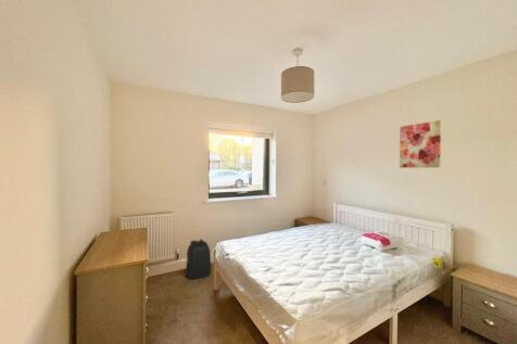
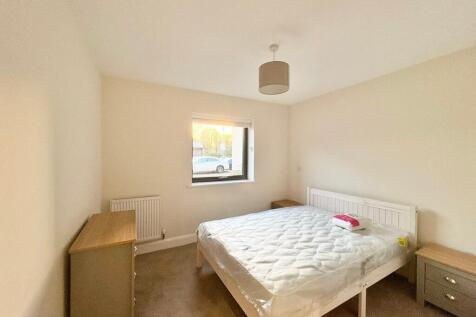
- wall art (418, 145)
- backpack (198, 256)
